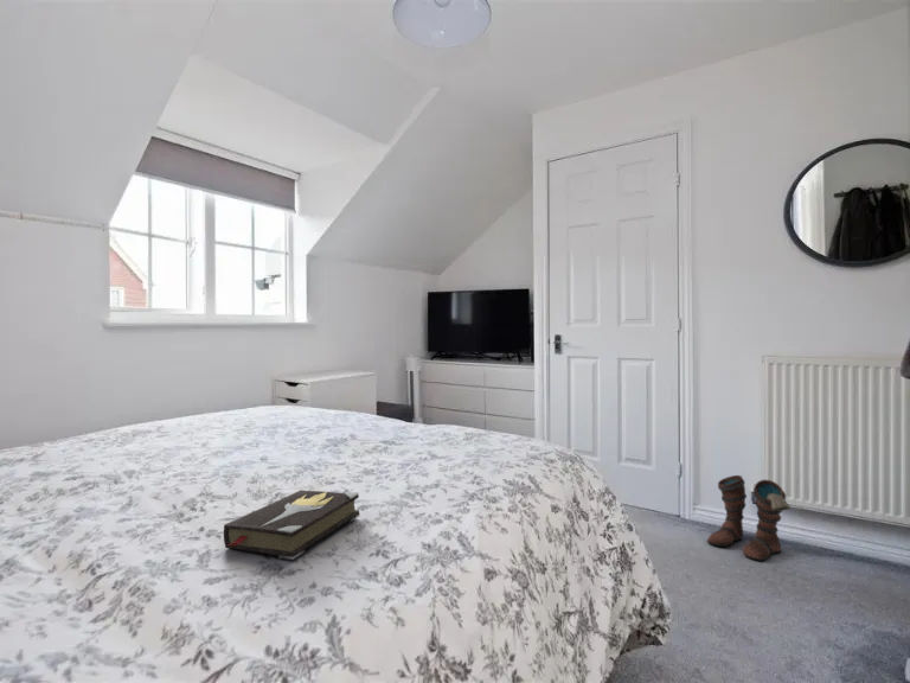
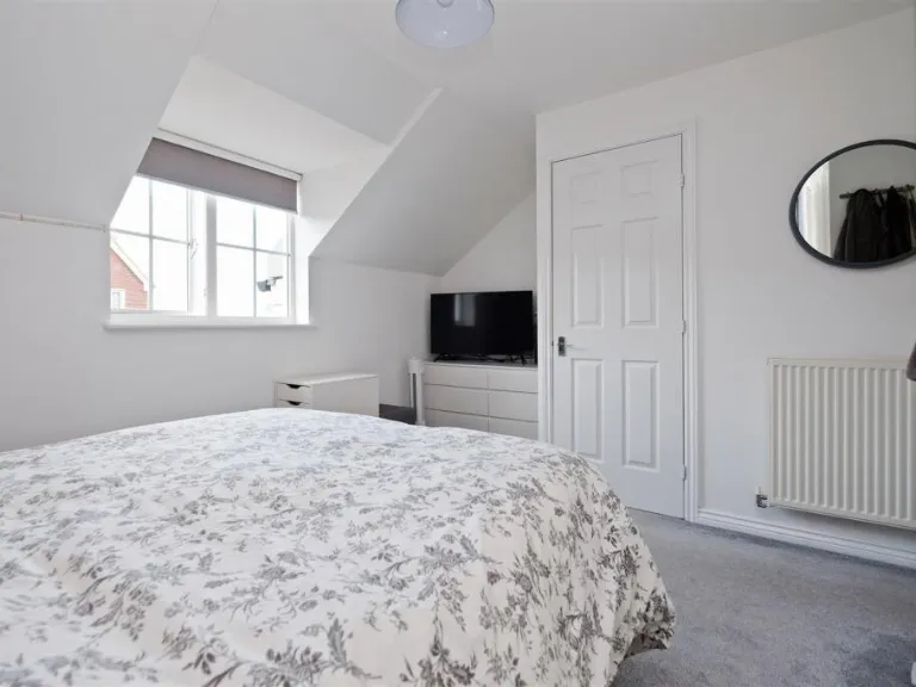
- boots (757, 513)
- hardback book (296, 517)
